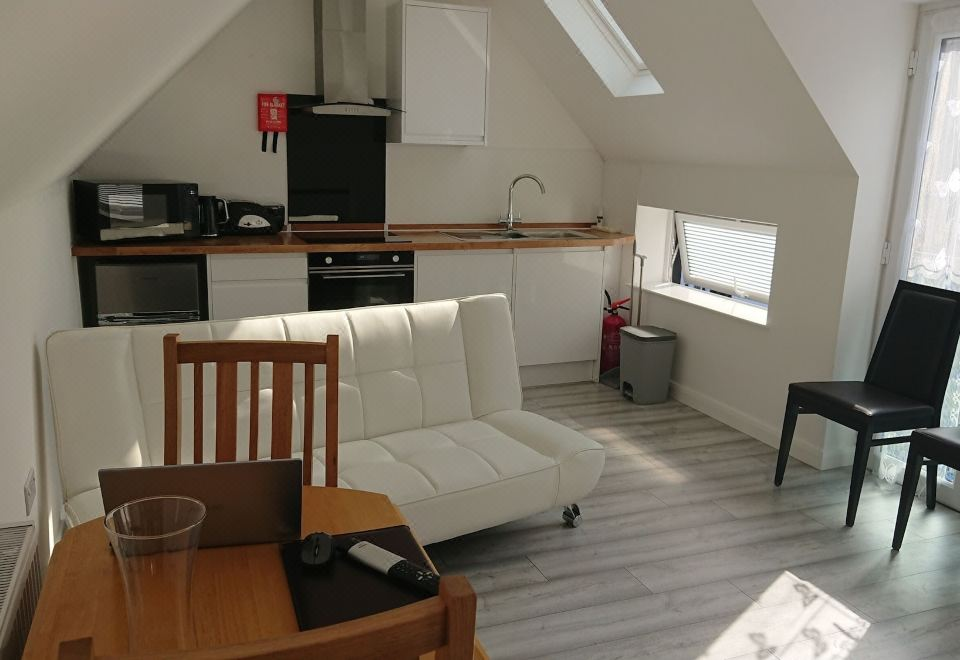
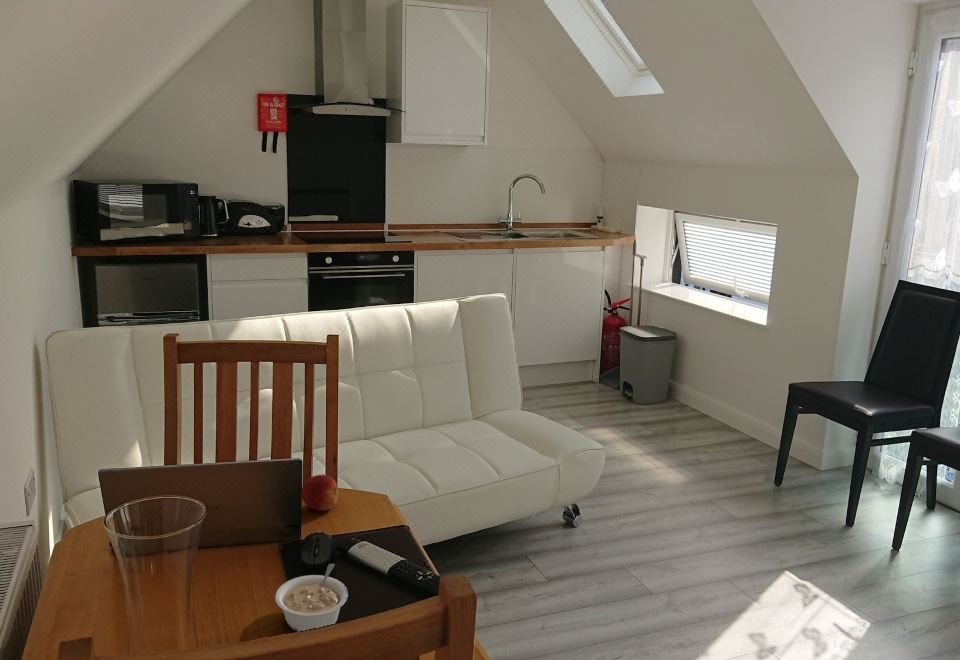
+ apple (319, 492)
+ legume (311, 602)
